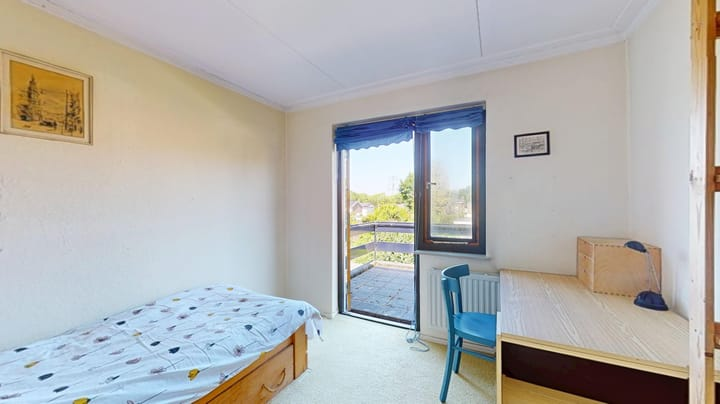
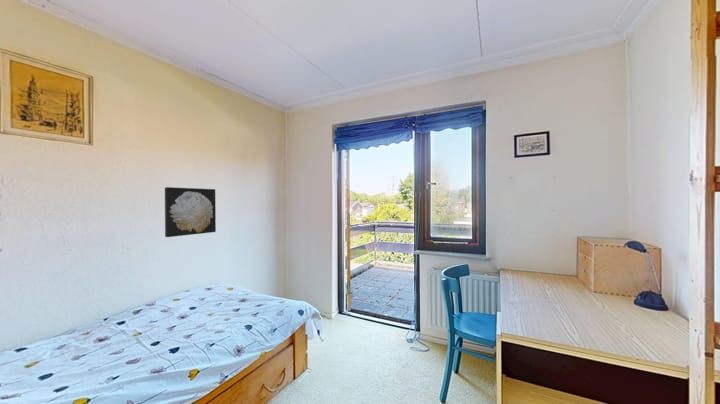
+ wall art (191, 211)
